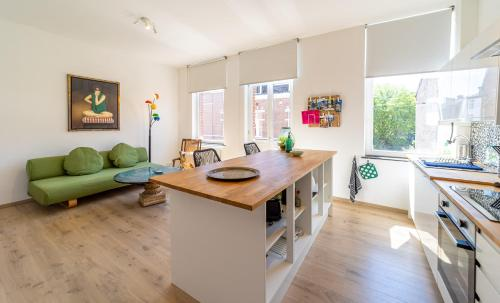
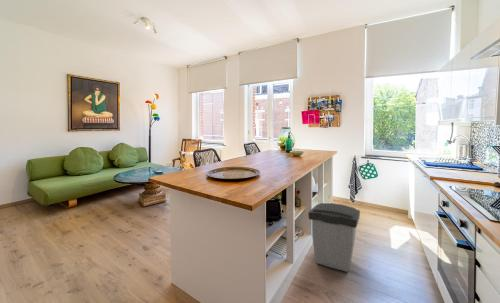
+ trash can (333, 235)
